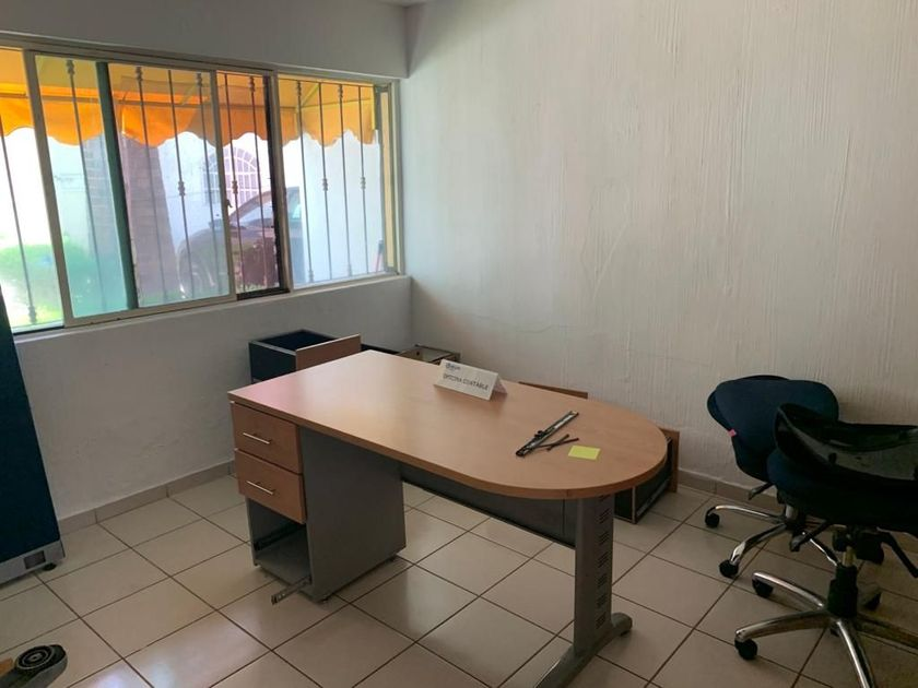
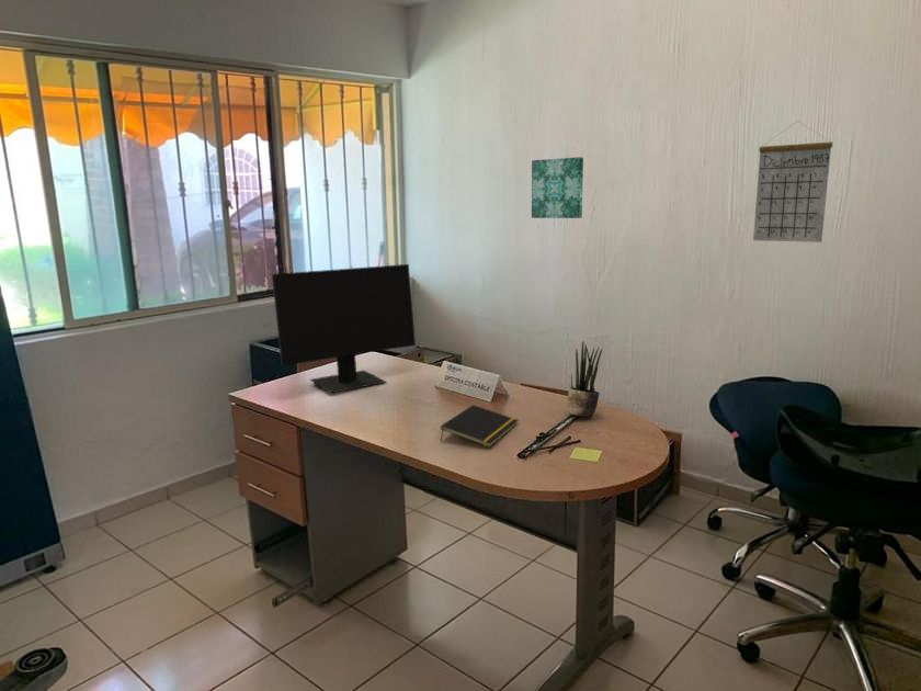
+ potted plant (585, 377)
+ computer monitor (345, 327)
+ calendar (792, 181)
+ wall art (556, 189)
+ notepad (480, 424)
